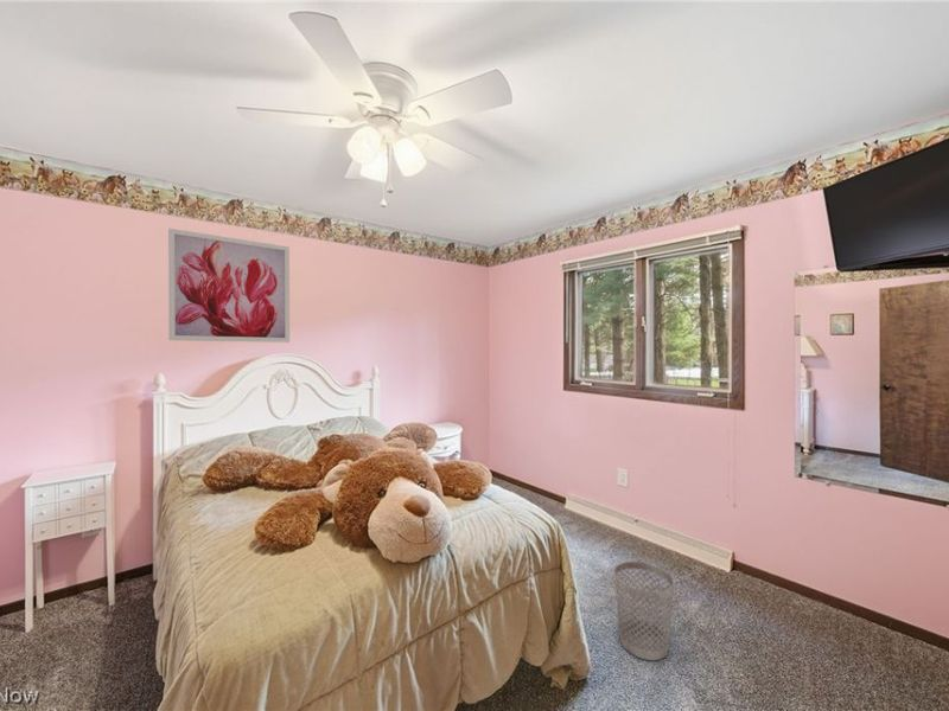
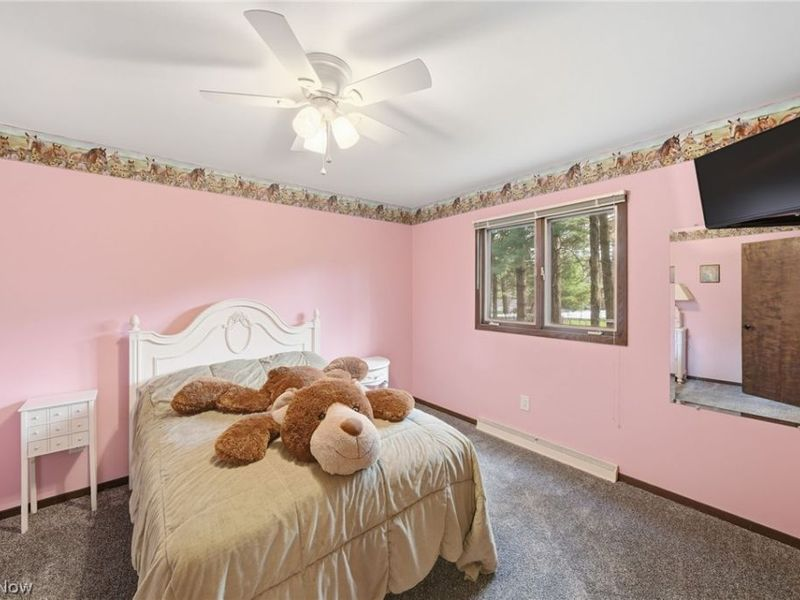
- wastebasket (643, 609)
- wall art (234, 289)
